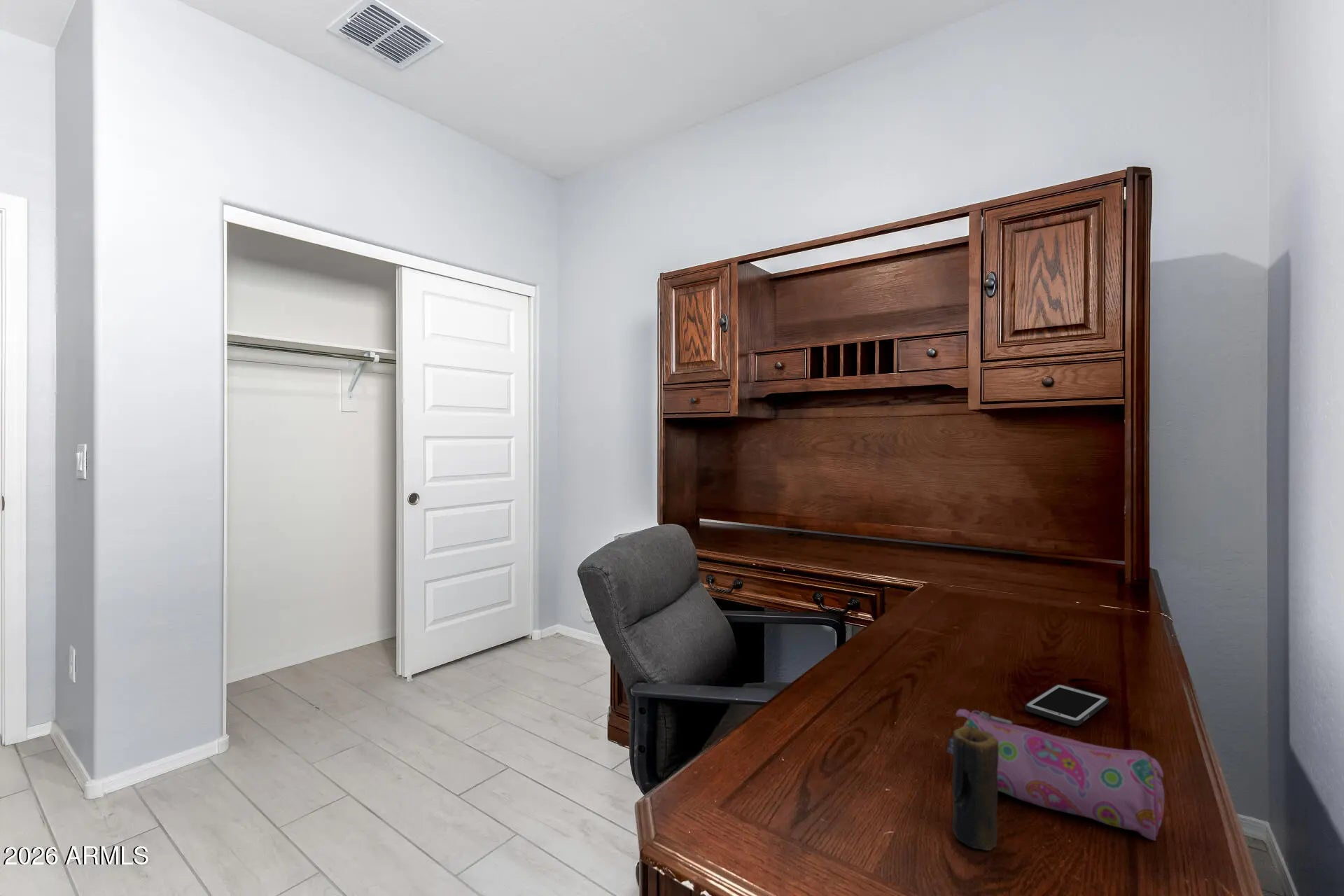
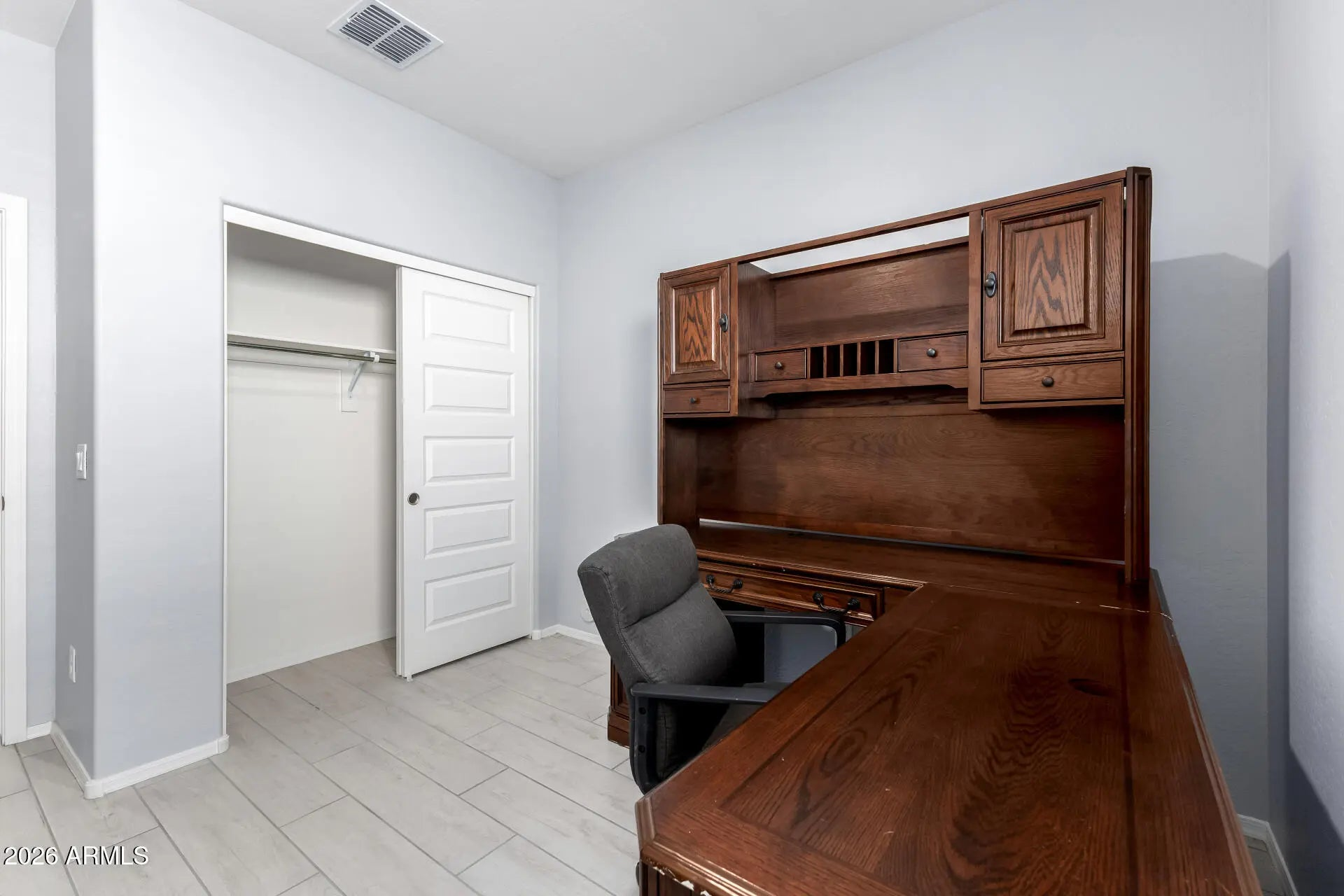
- pencil case (1050, 767)
- cell phone (1067, 704)
- candle (974, 786)
